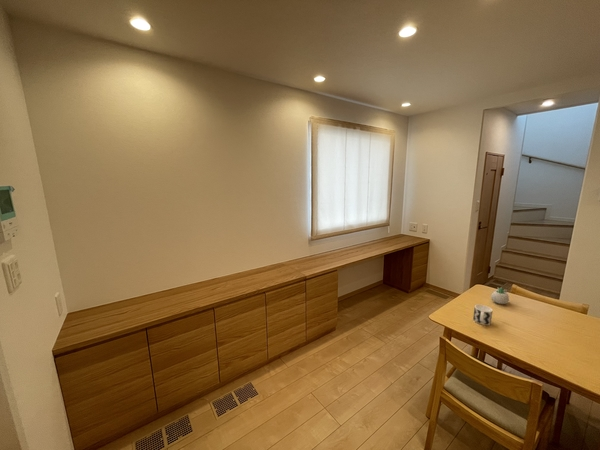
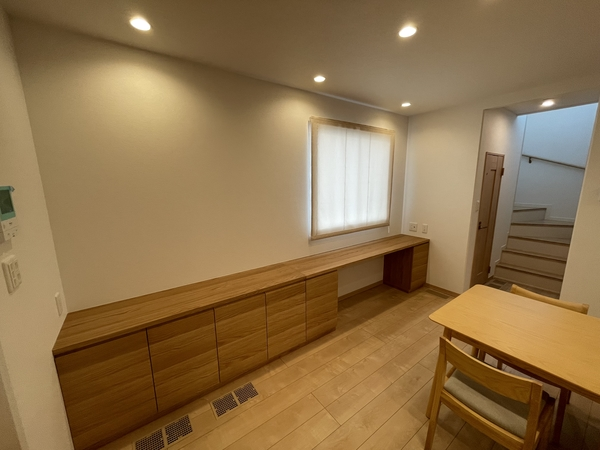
- succulent planter (500, 295)
- cup (482, 315)
